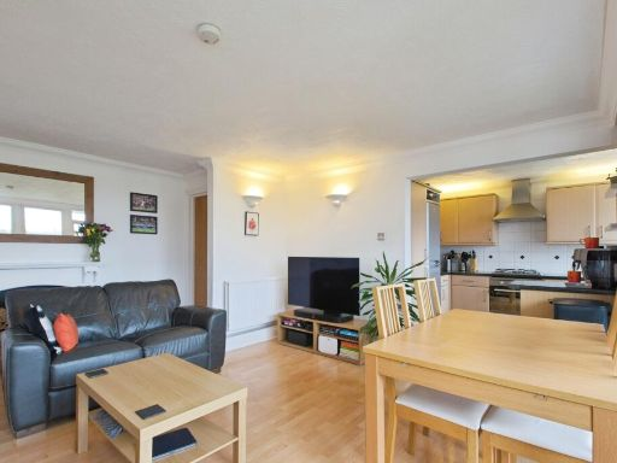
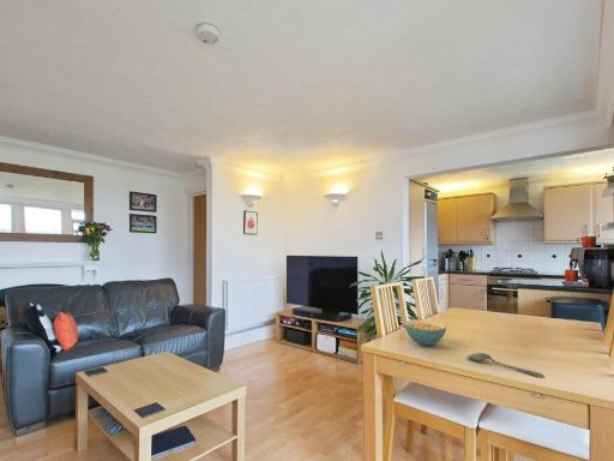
+ cereal bowl (425, 334)
+ spoon (502, 364)
